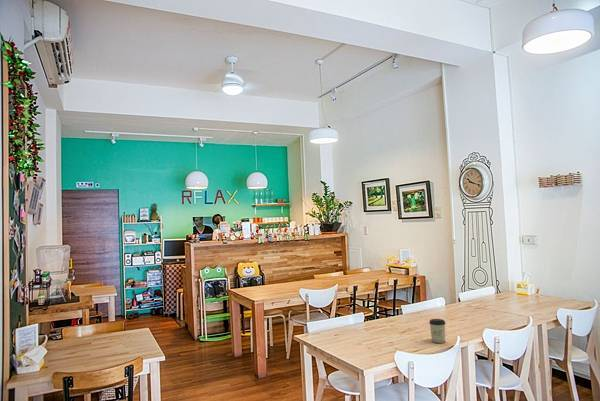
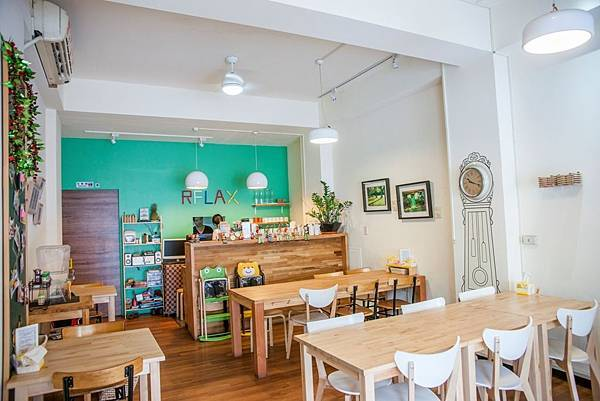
- cup (437, 330)
